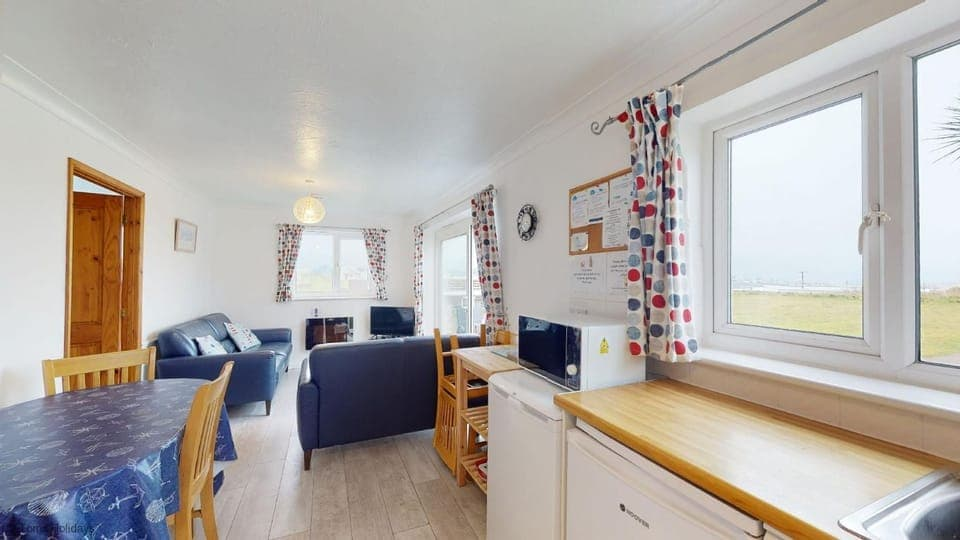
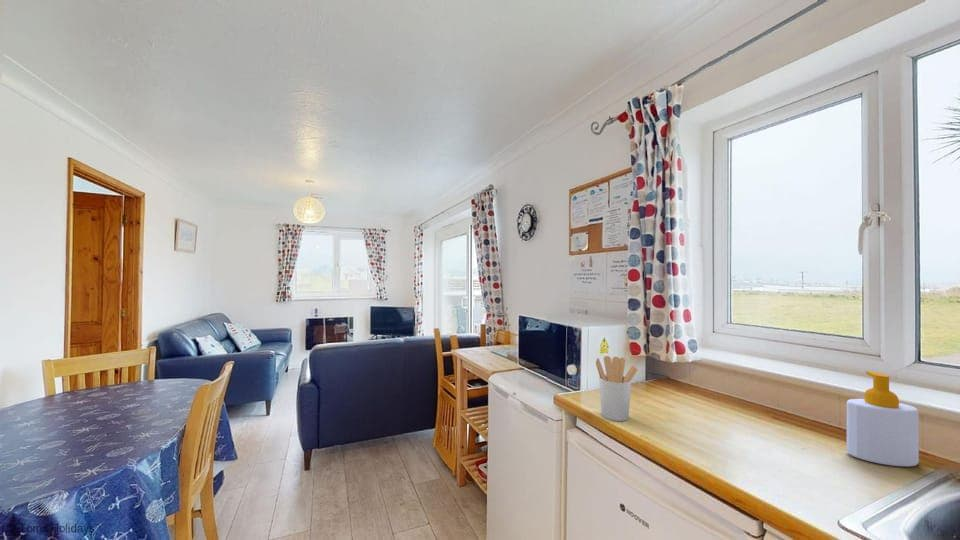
+ soap bottle (881, 416)
+ utensil holder (614, 385)
